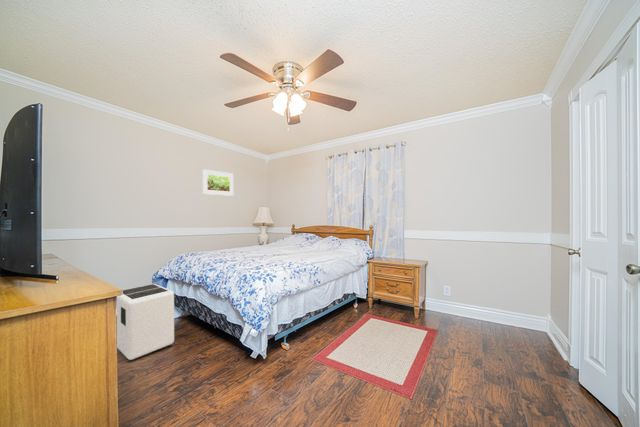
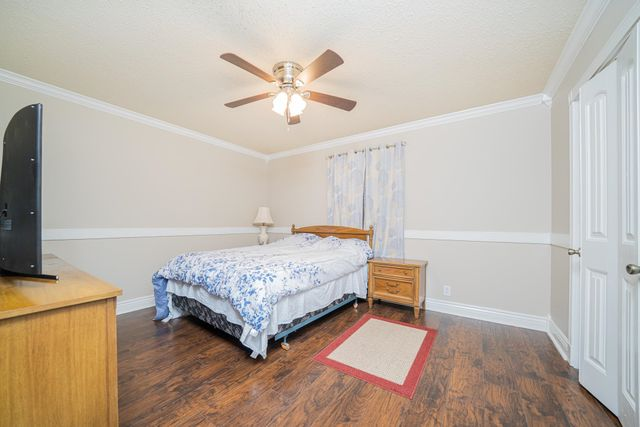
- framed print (218, 183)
- air purifier (143, 318)
